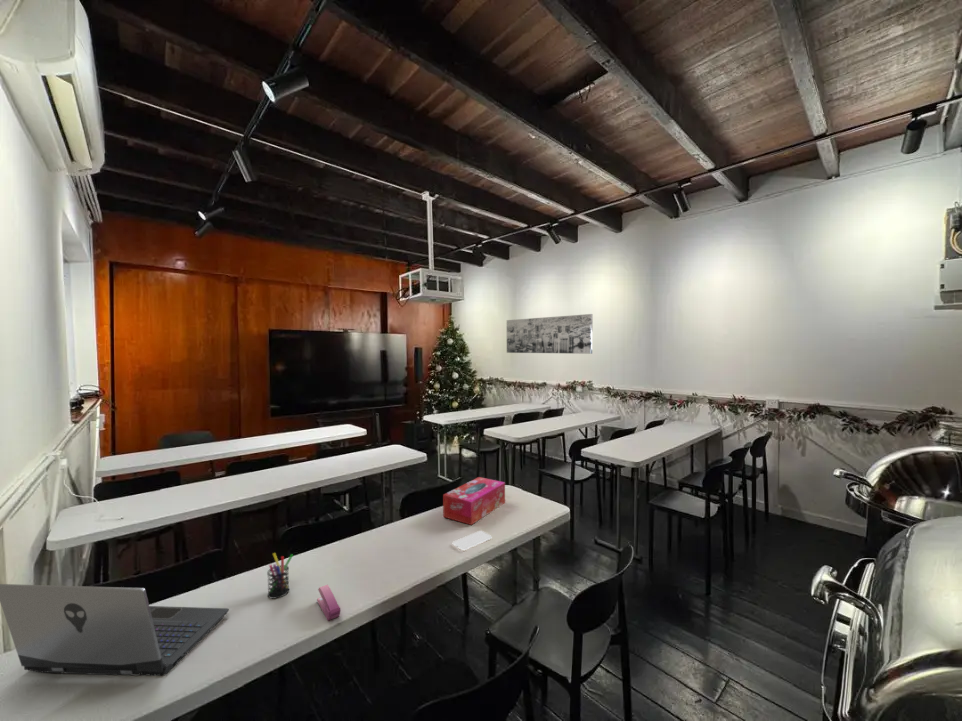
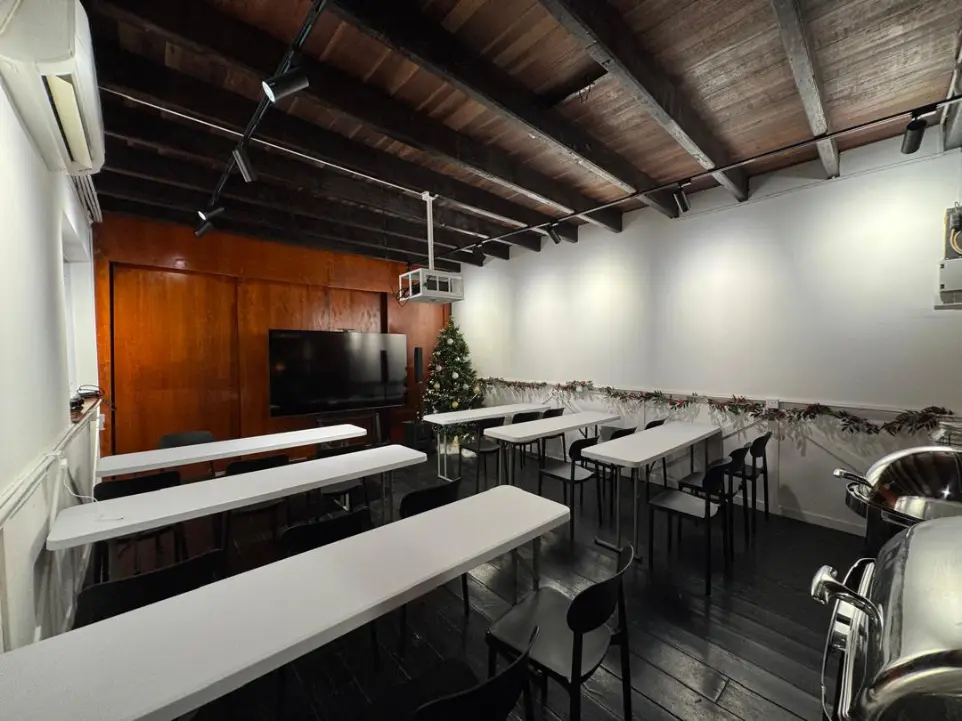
- wall art (545, 335)
- laptop (126, 601)
- stapler (328, 601)
- tissue box (475, 498)
- smartphone (472, 540)
- pen holder (281, 572)
